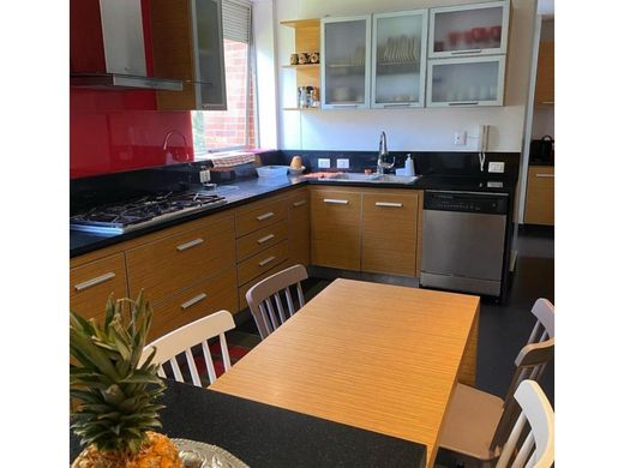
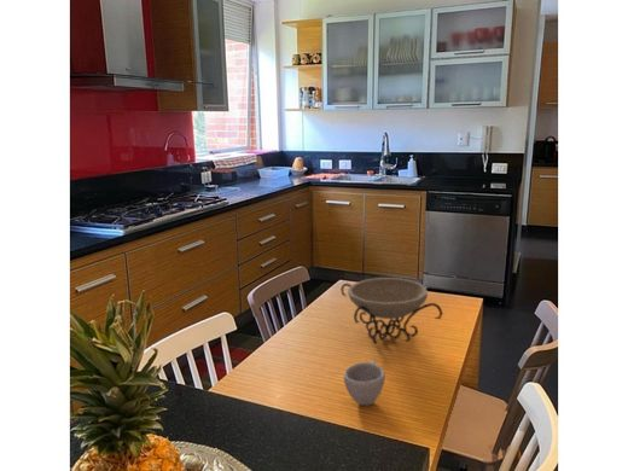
+ decorative bowl (386, 313)
+ cup (365, 383)
